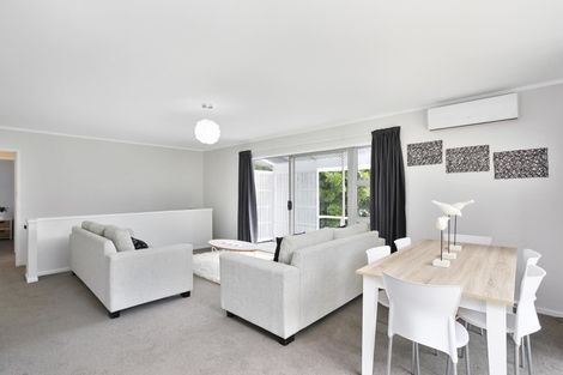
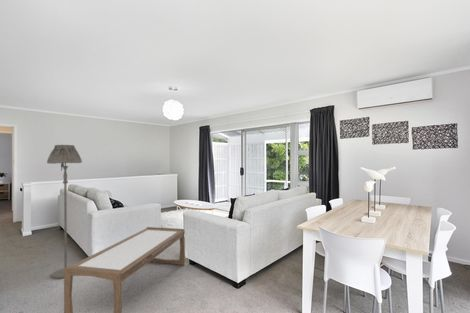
+ coffee table (137, 265)
+ floor lamp (65, 208)
